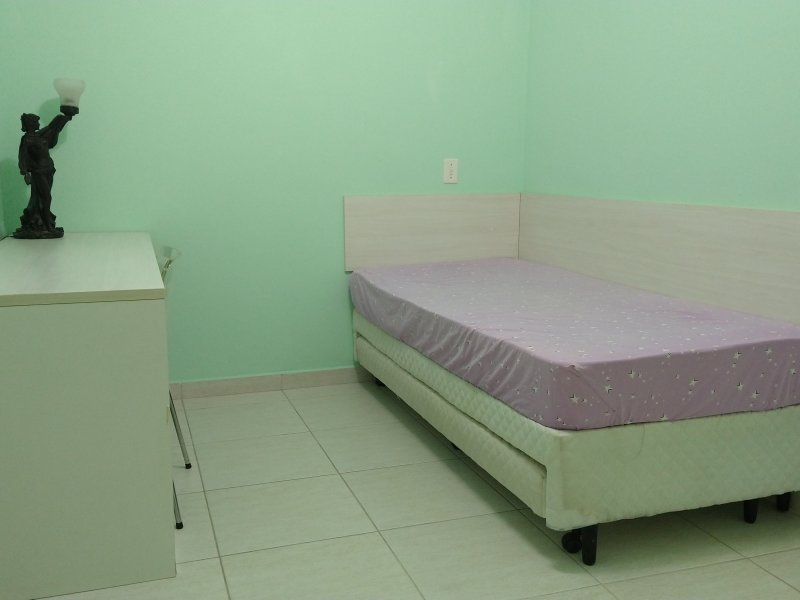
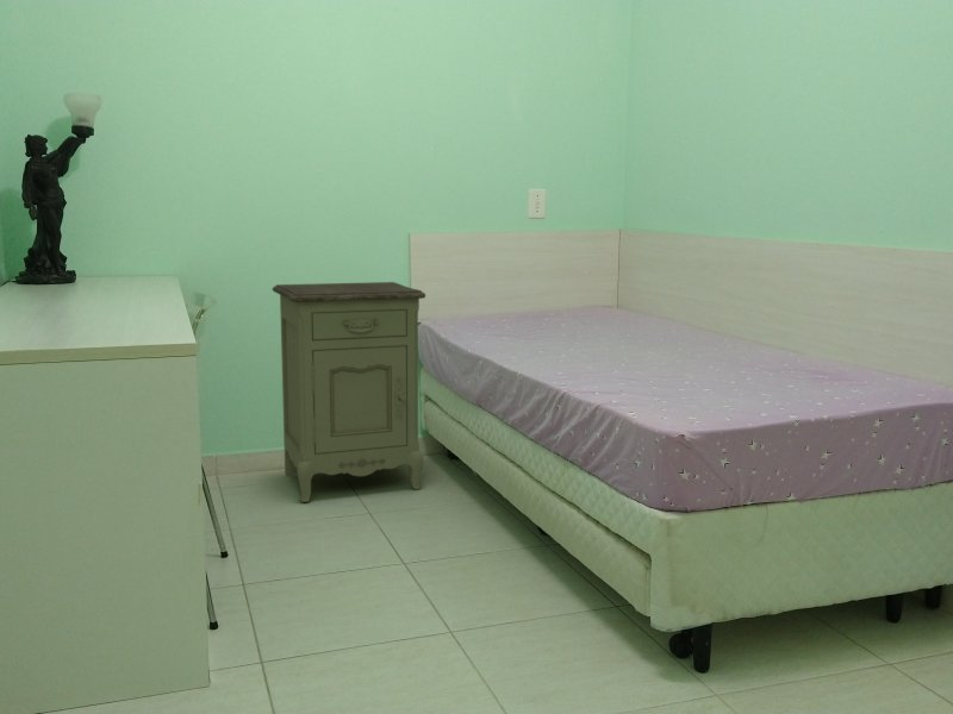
+ nightstand (350, 388)
